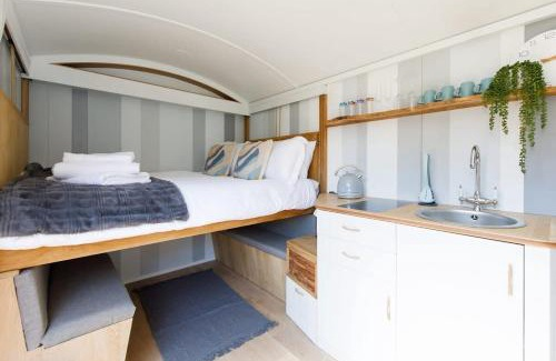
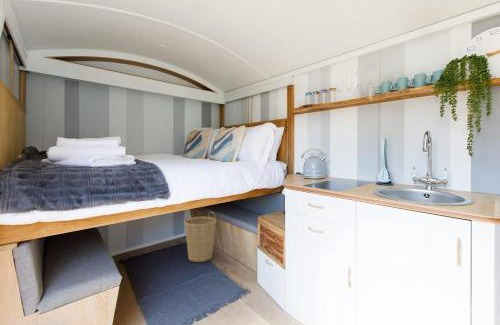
+ basket (200, 235)
